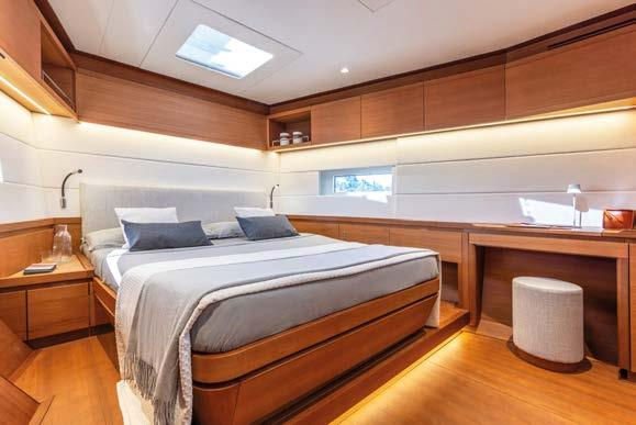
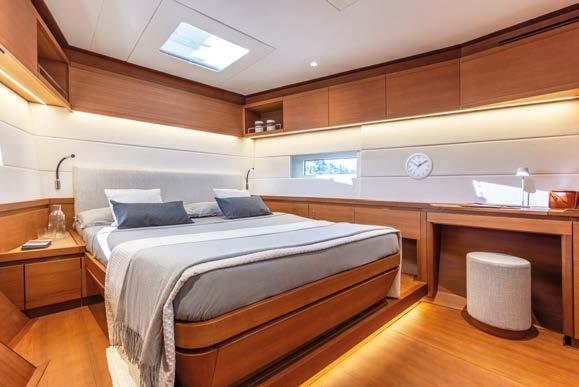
+ wall clock (418, 166)
